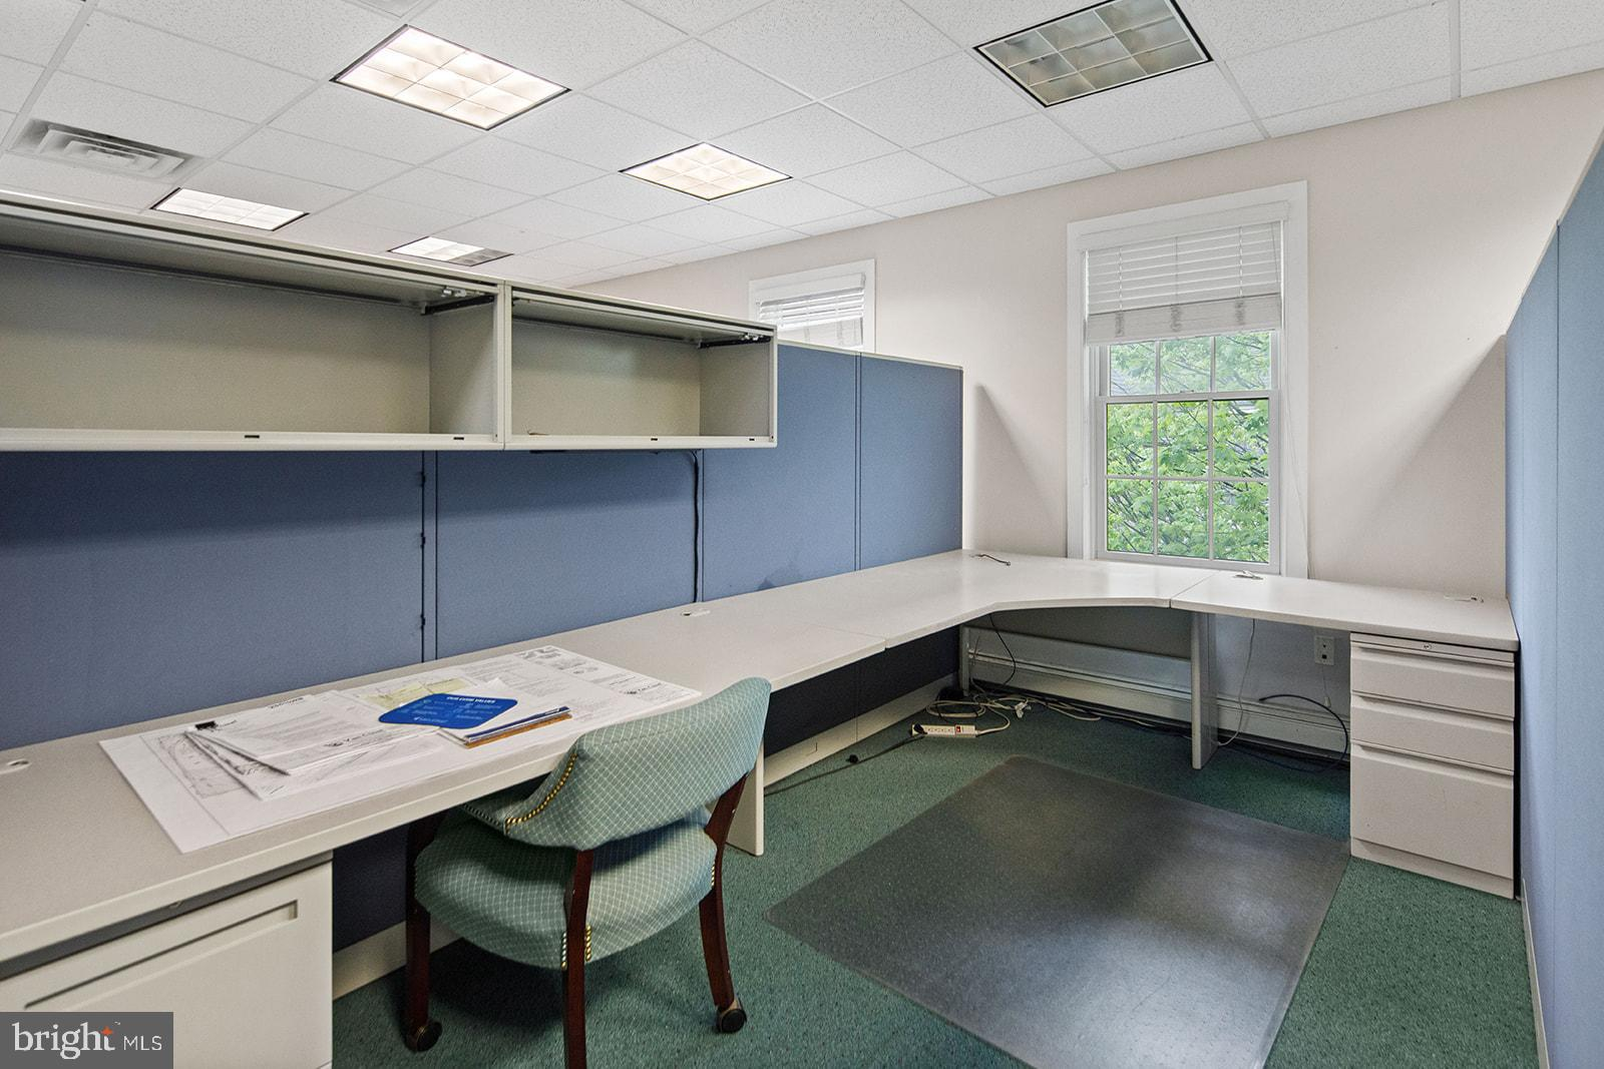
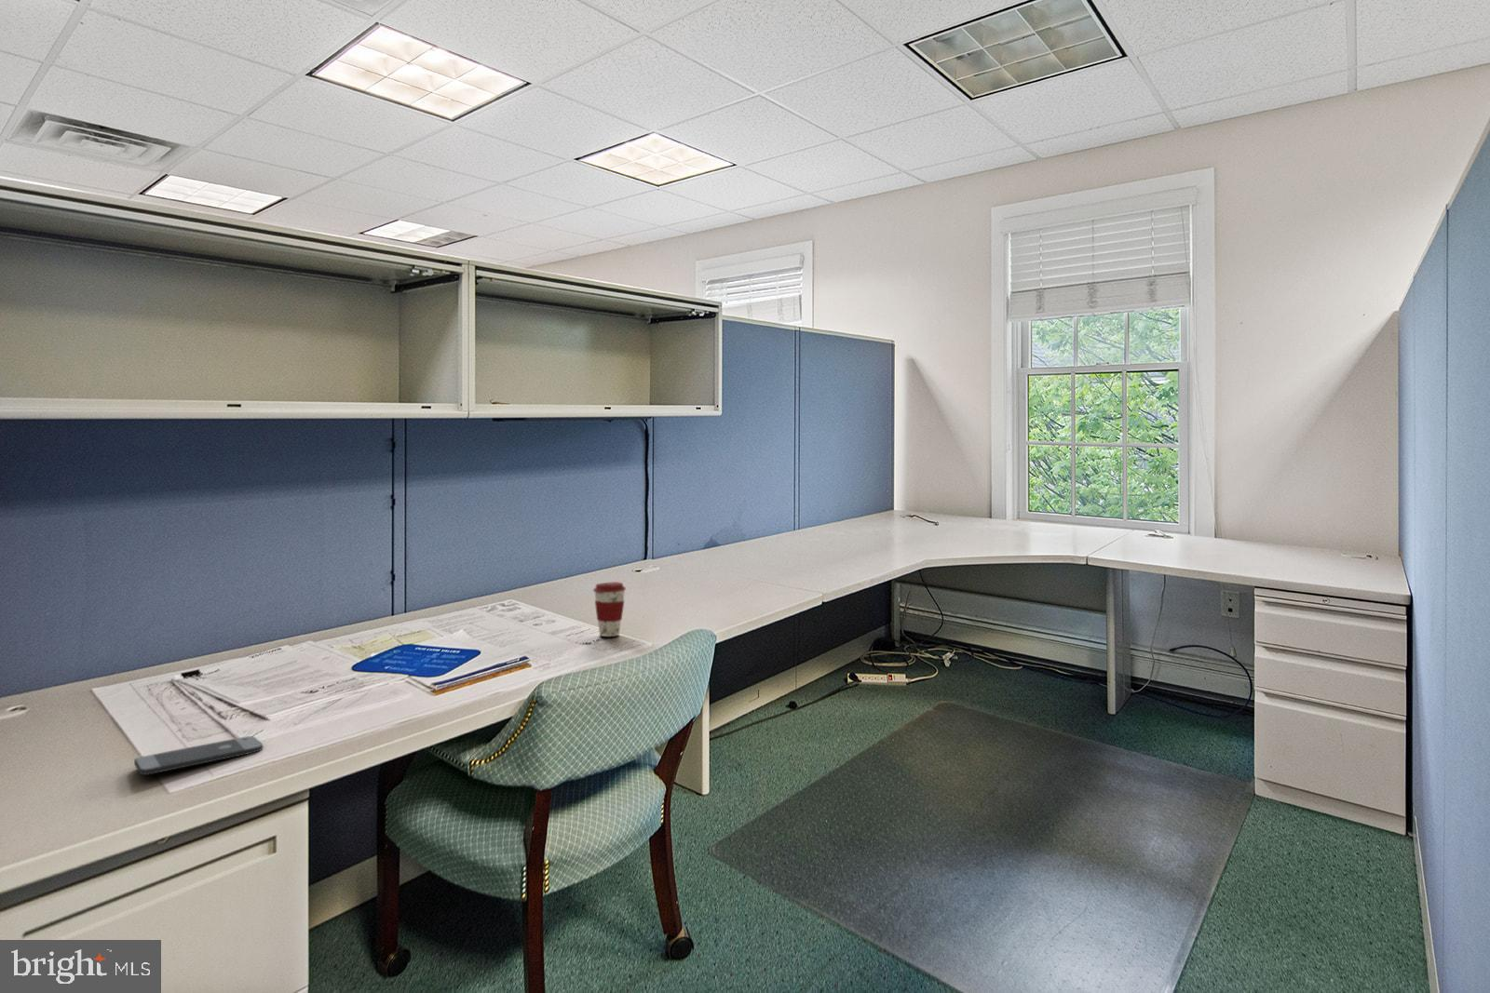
+ coffee cup (609, 608)
+ smartphone (201, 754)
